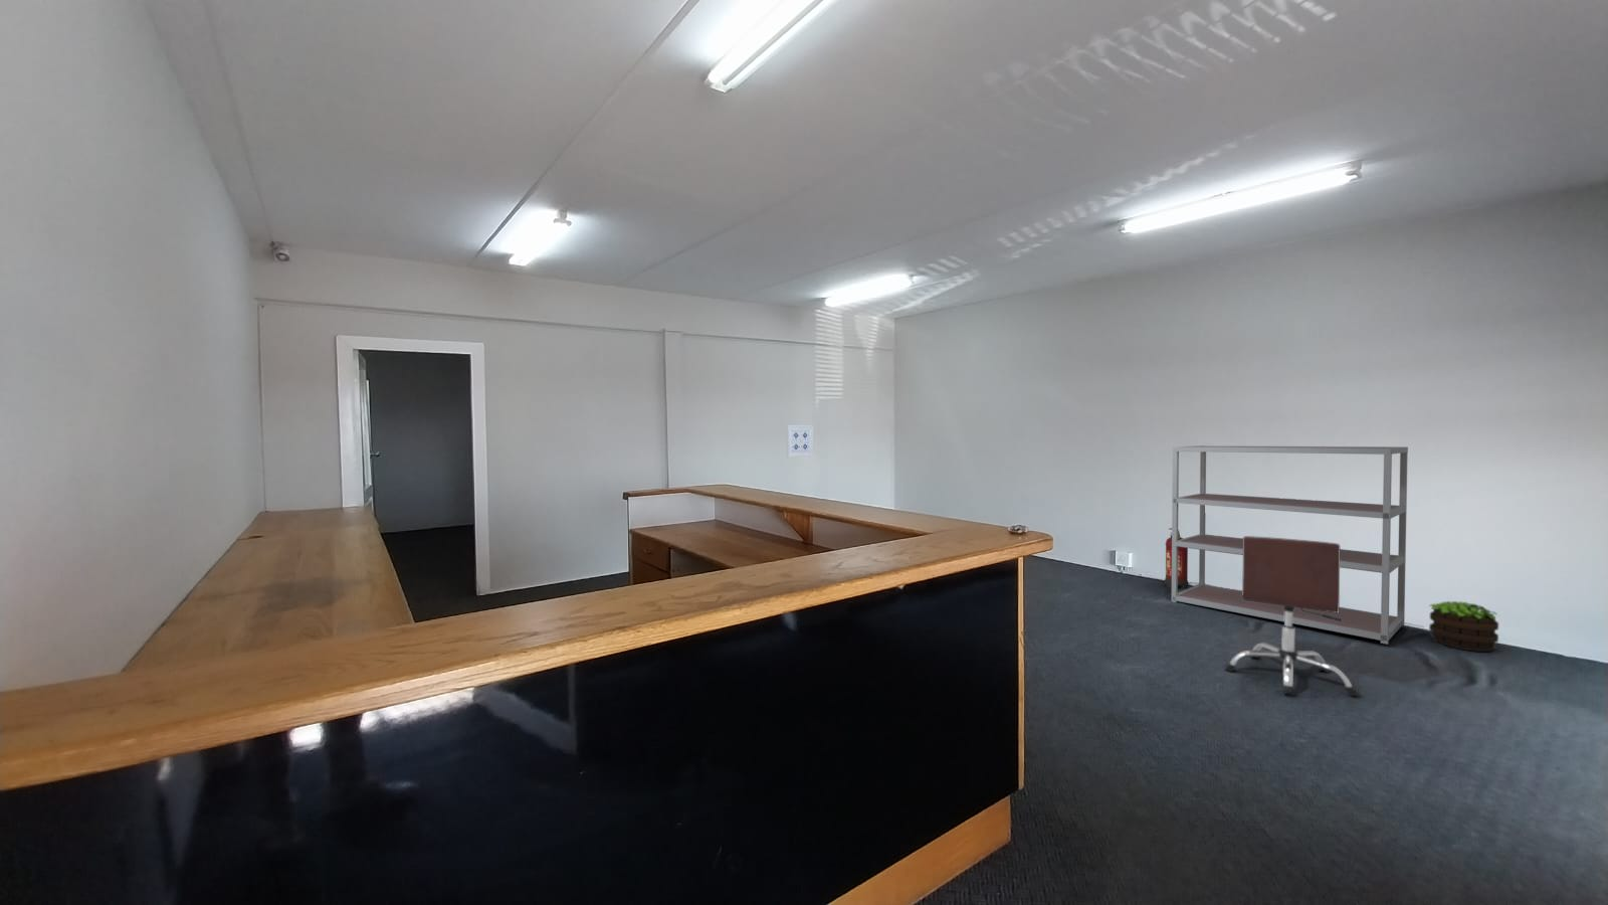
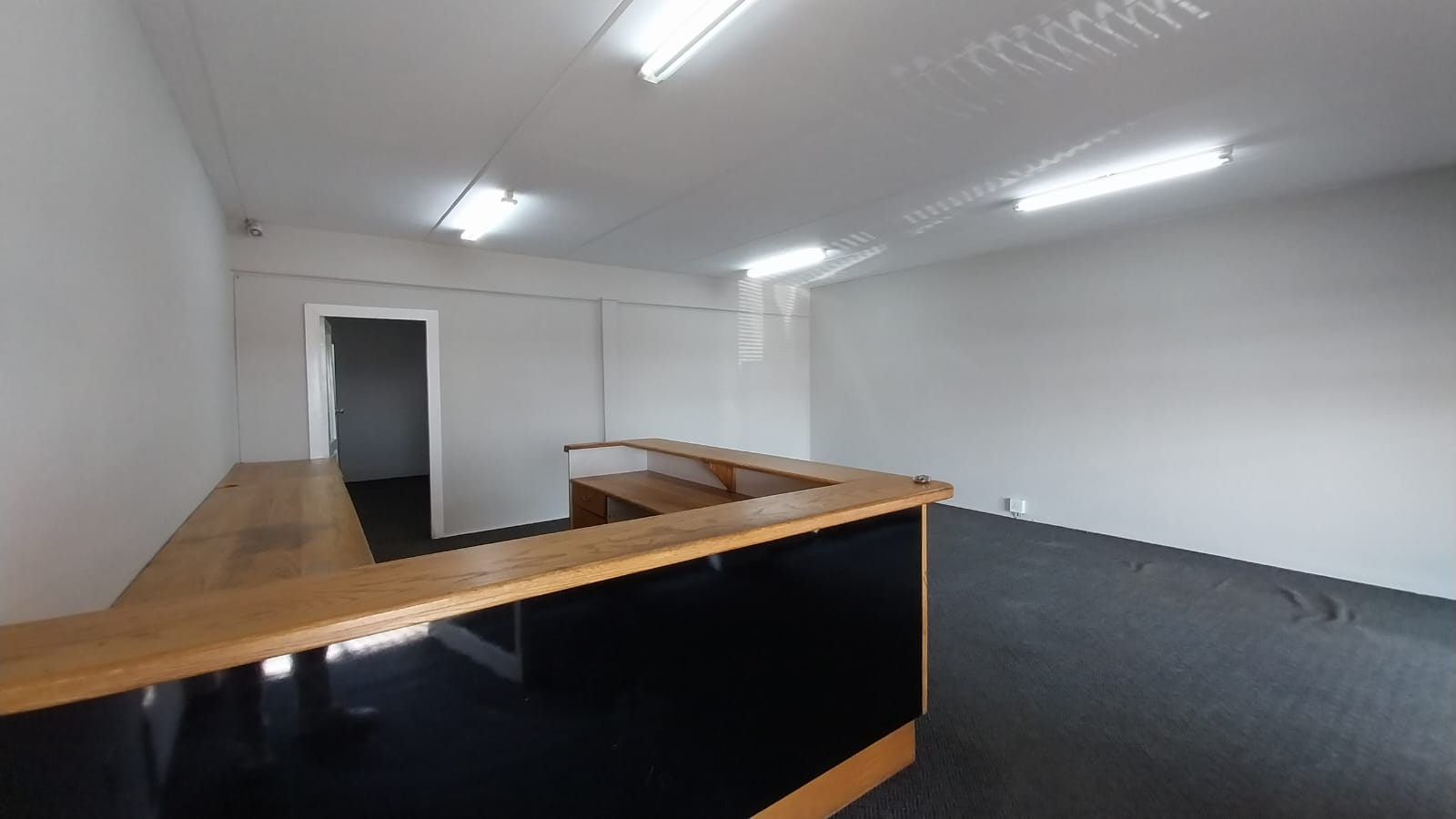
- wall art (800, 441)
- potted plant (1462, 622)
- chair (1289, 607)
- shelving unit (1280, 509)
- fire extinguisher (1178, 556)
